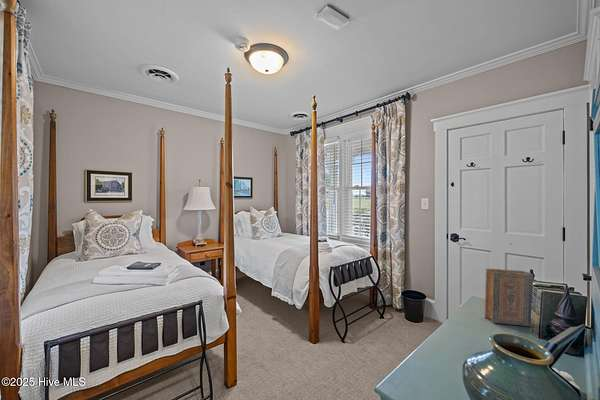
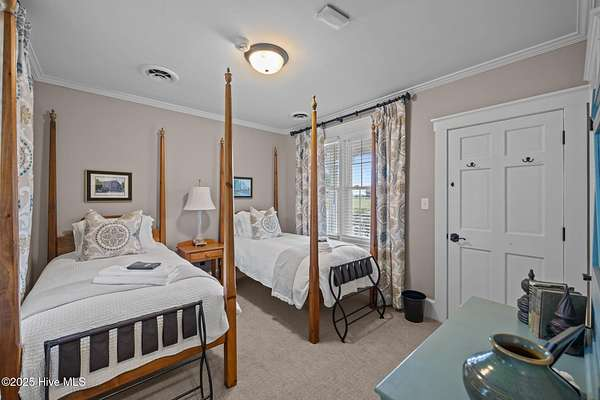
- book (508, 295)
